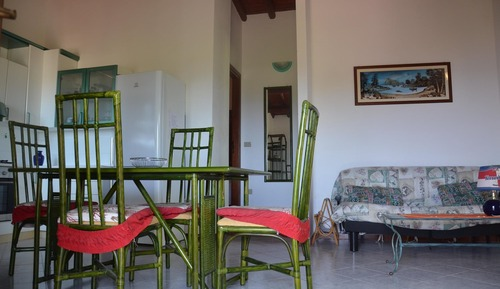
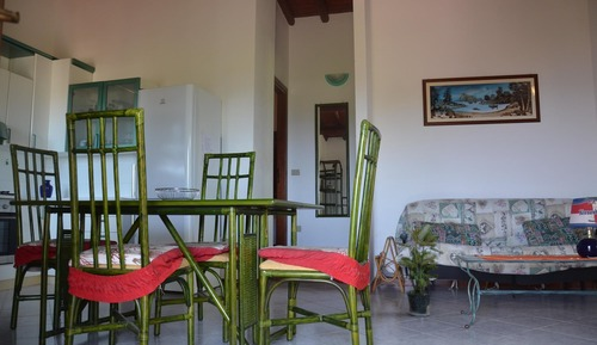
+ potted plant (420, 269)
